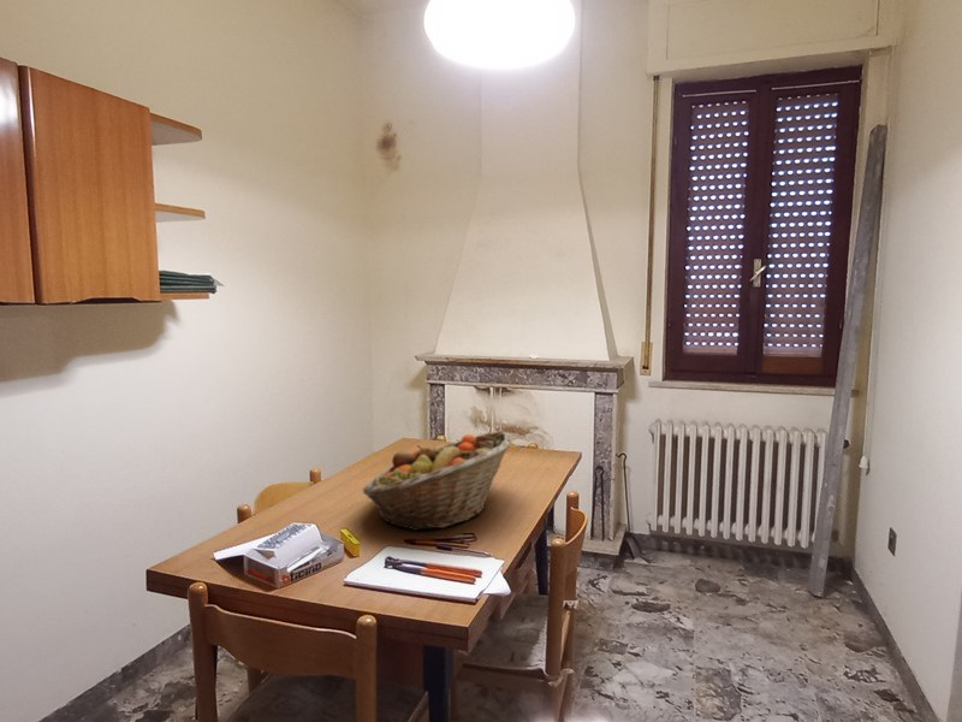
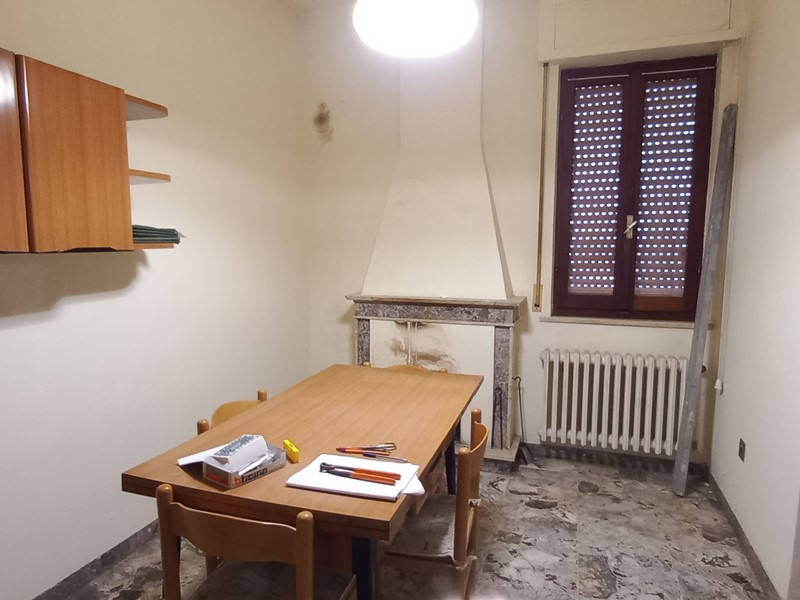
- fruit basket (440, 473)
